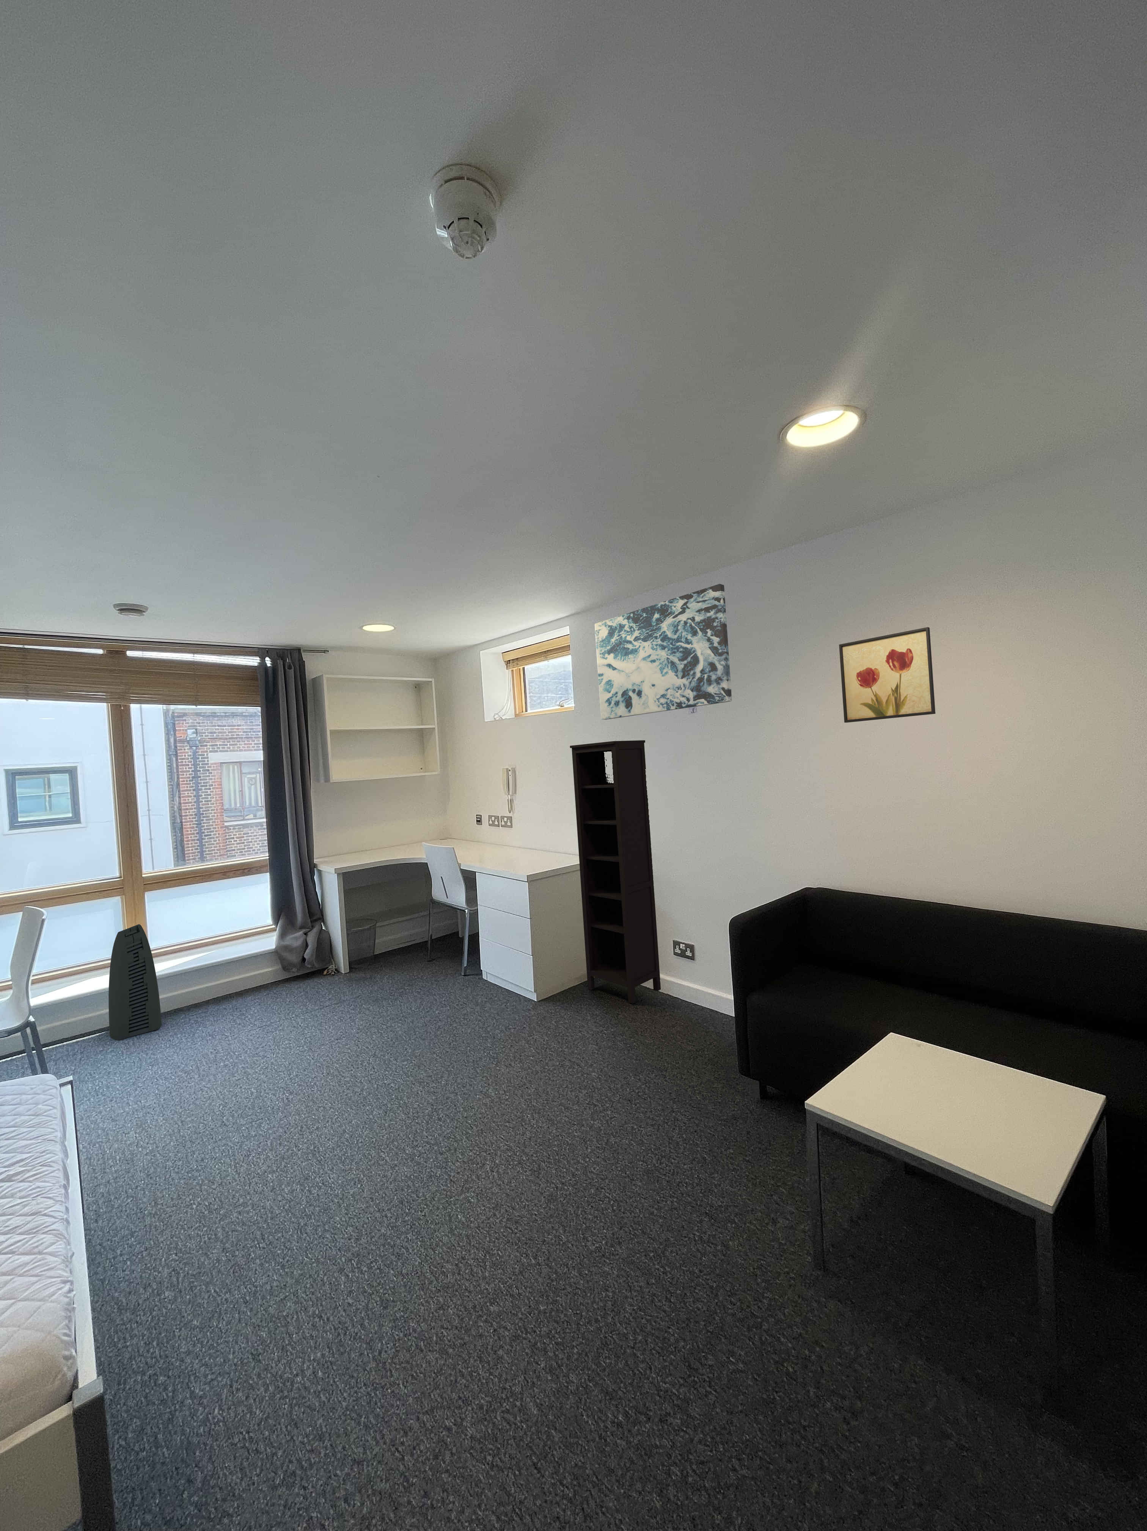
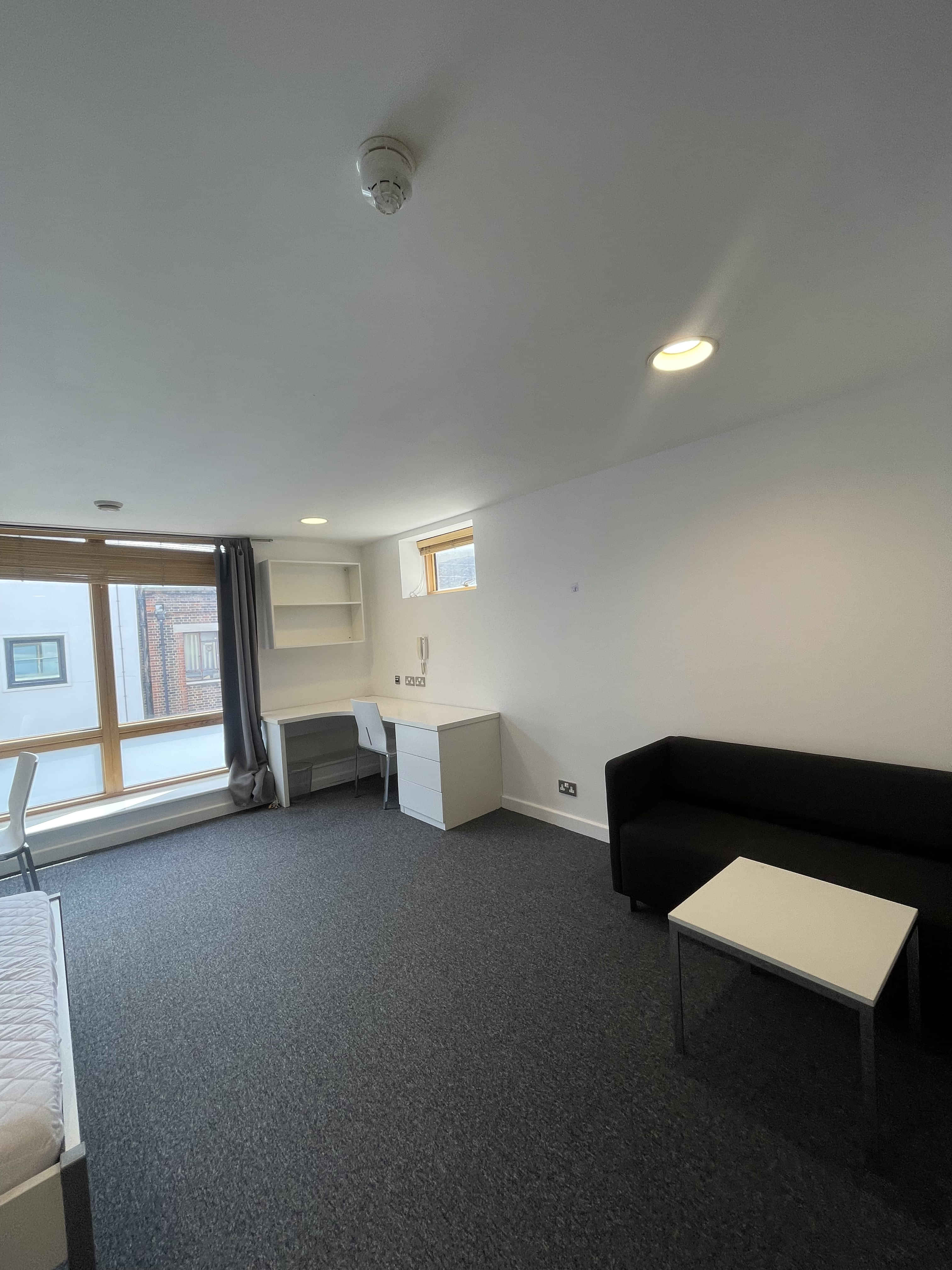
- air purifier (133, 978)
- wall art (886, 677)
- wall art (657, 658)
- bookcase (616, 866)
